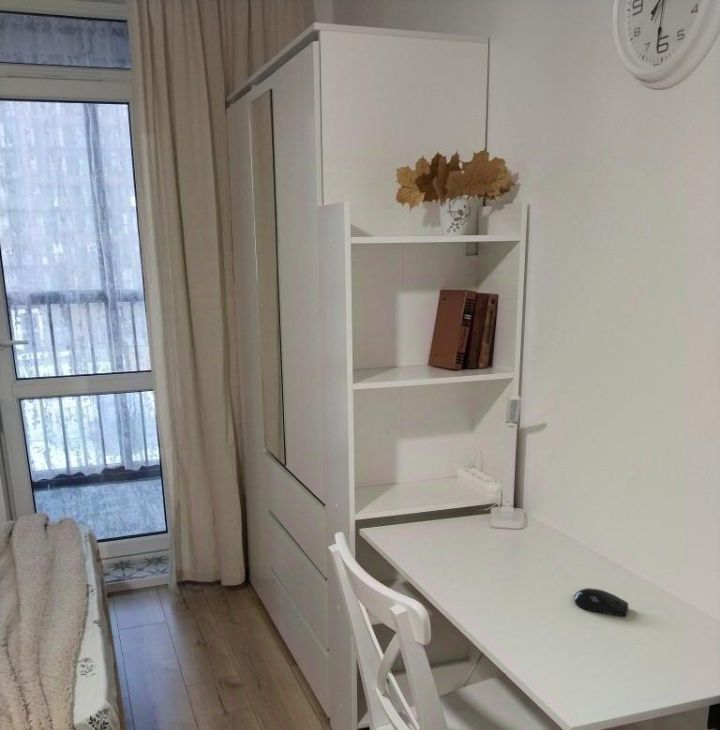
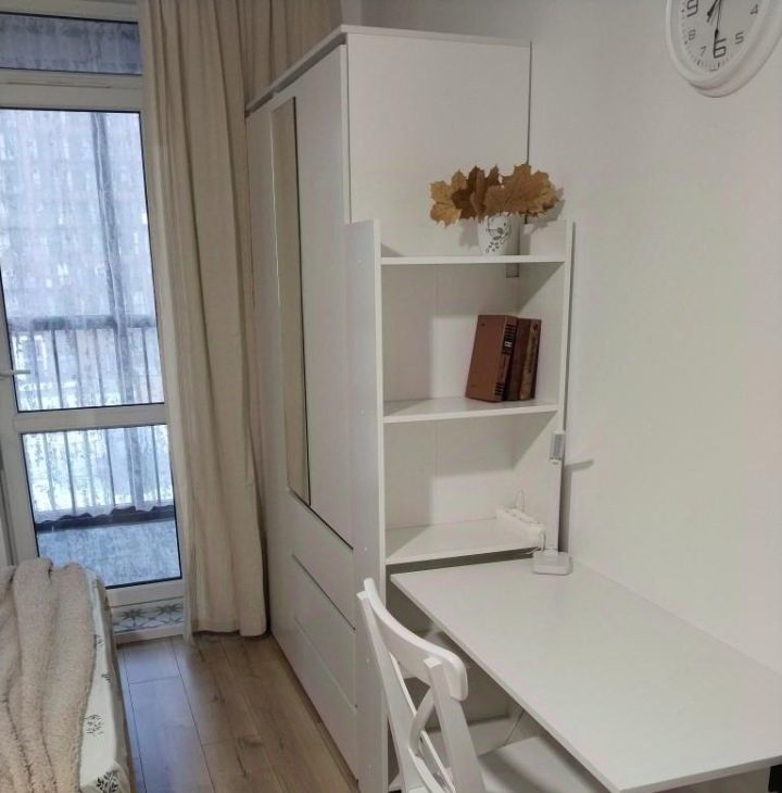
- computer mouse (603, 600)
